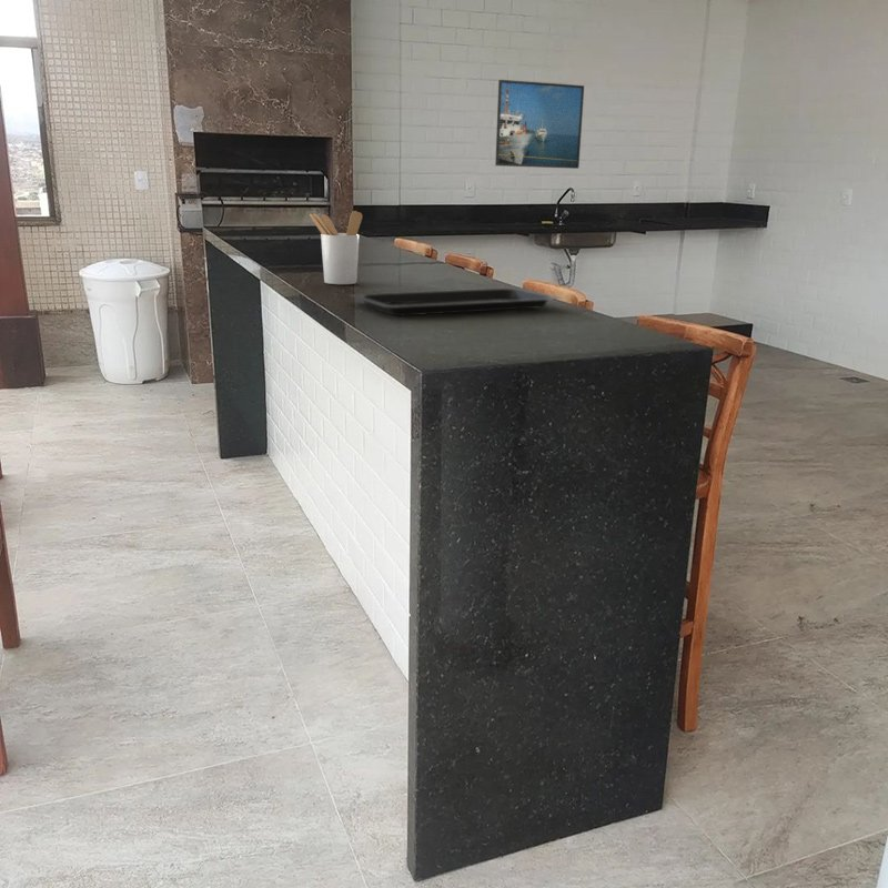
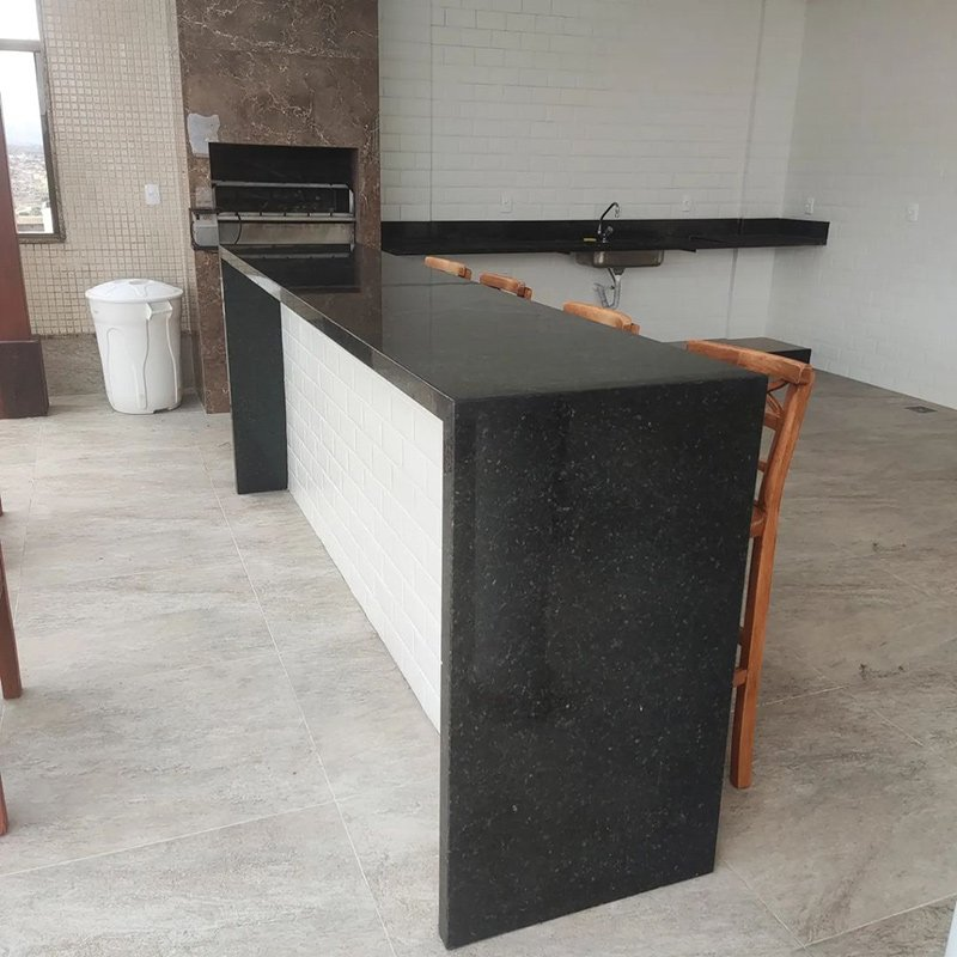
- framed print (539, 125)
- utensil holder (334, 246)
- serving tray (456, 301)
